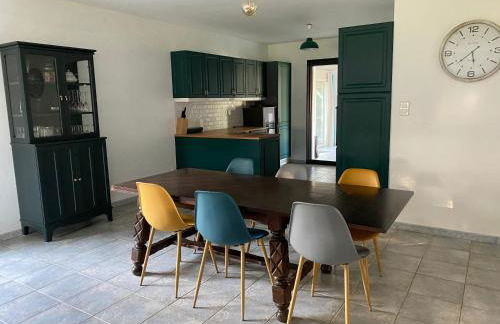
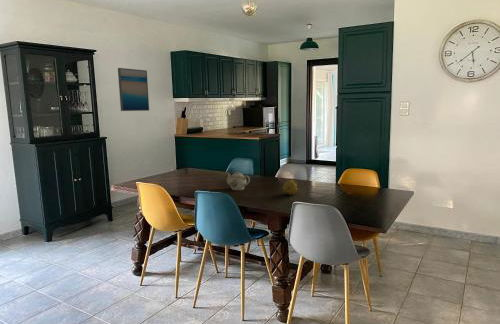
+ wall art (134, 90)
+ fruit (290, 186)
+ teapot (238, 180)
